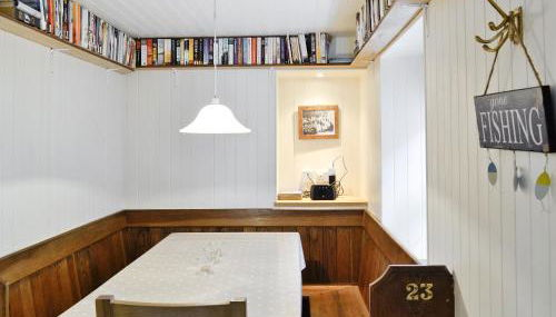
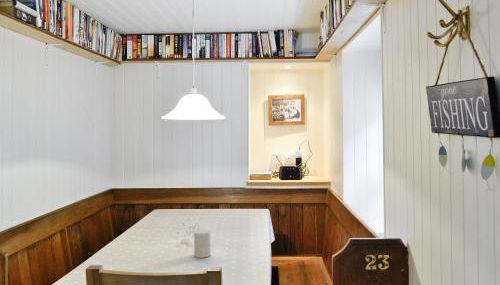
+ cup (202, 243)
